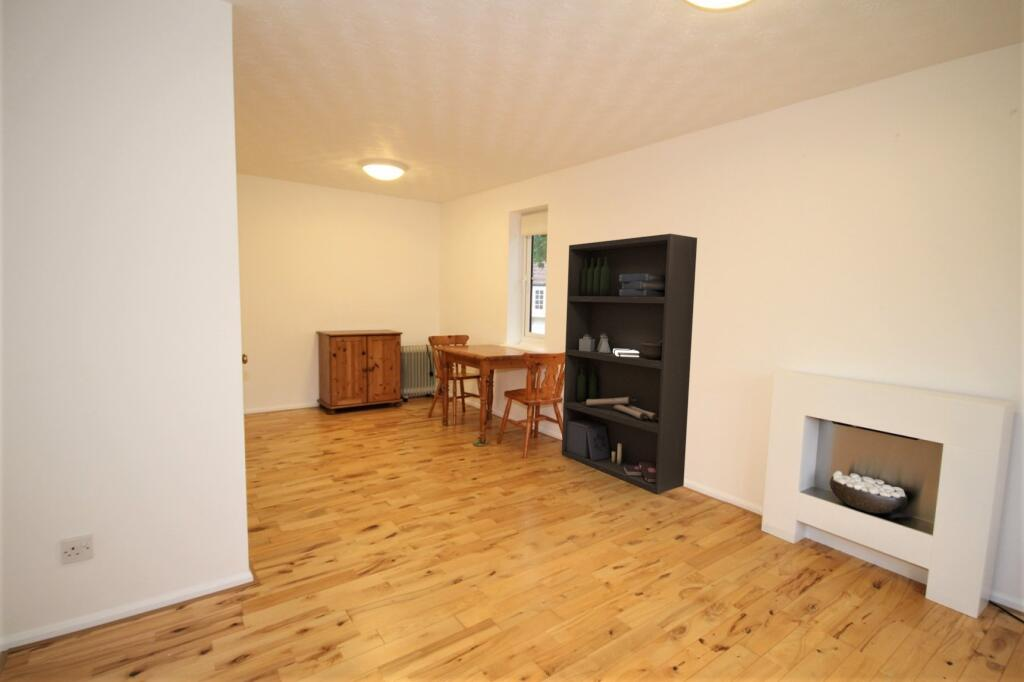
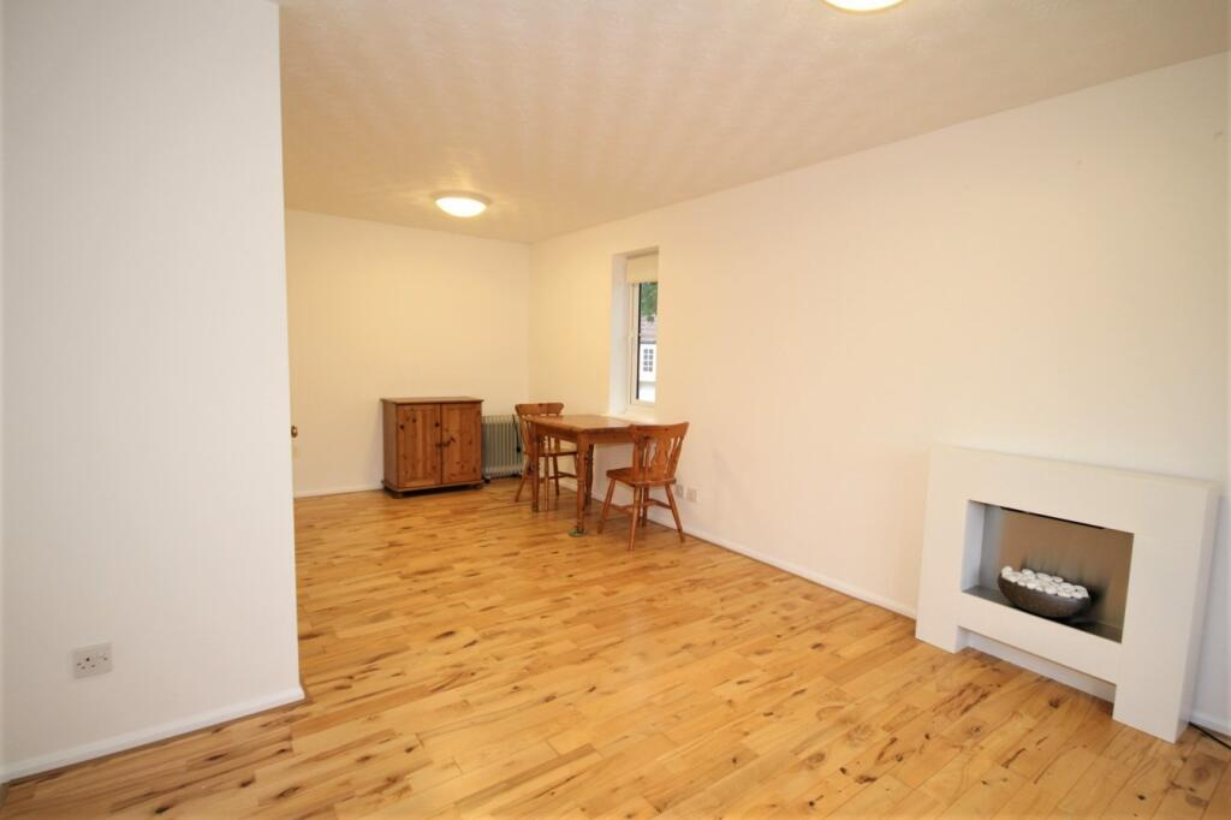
- bookshelf (621, 357)
